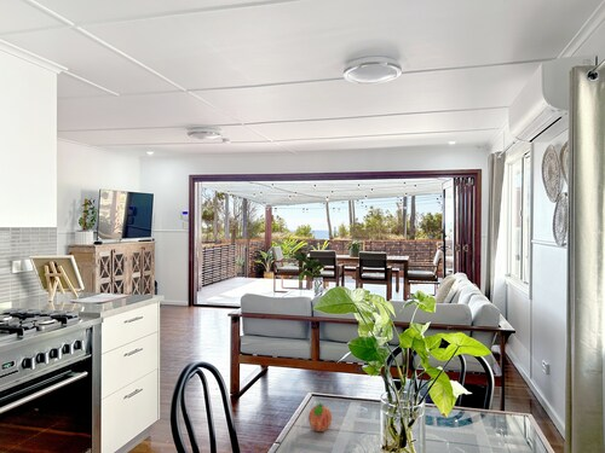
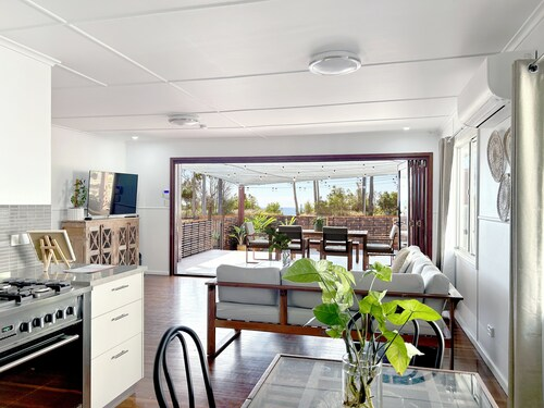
- fruit (319, 416)
